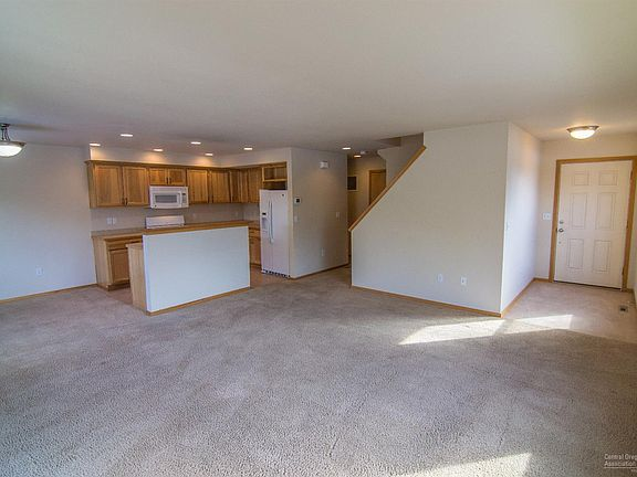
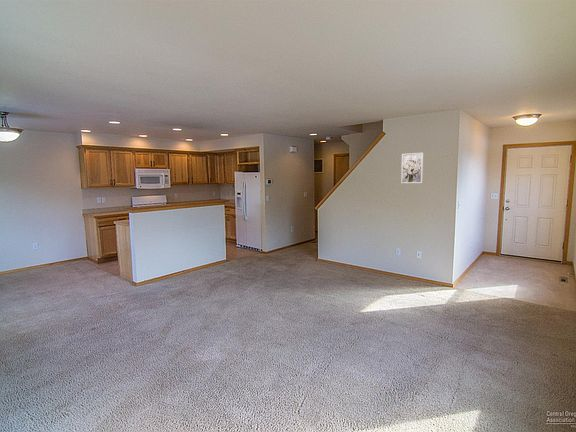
+ wall art (411, 168)
